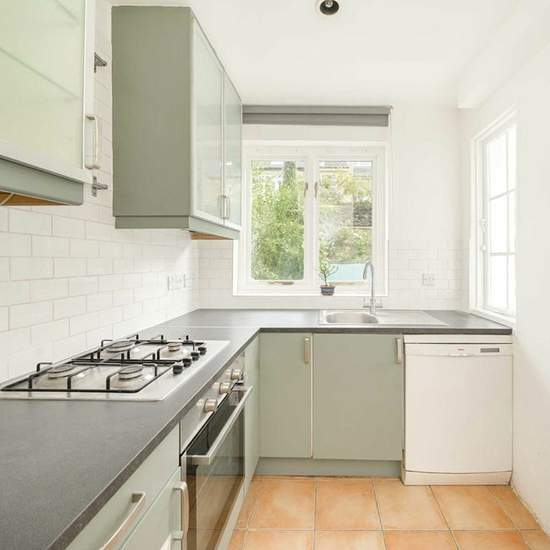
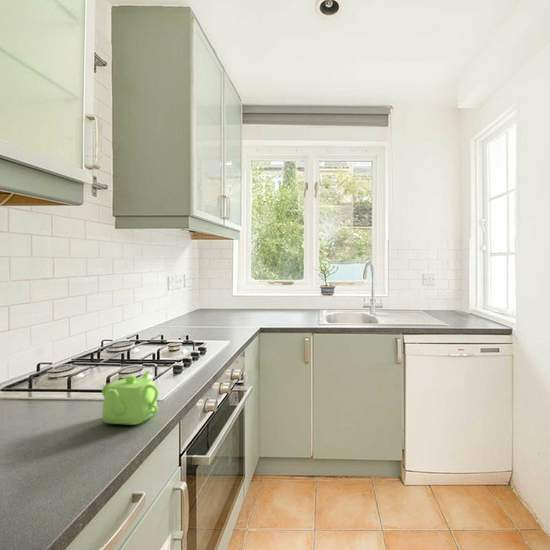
+ teapot (130, 397)
